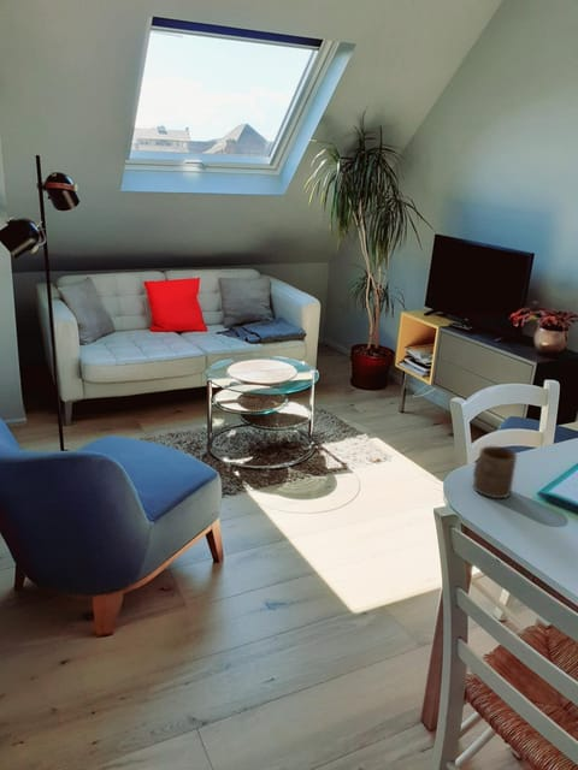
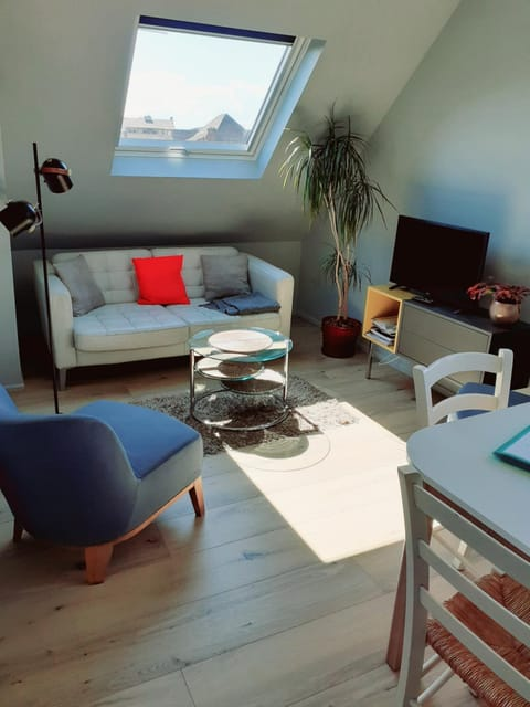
- cup (494, 470)
